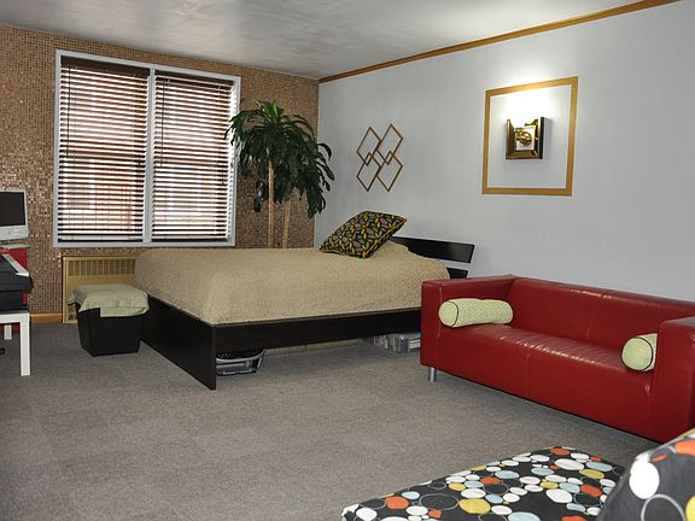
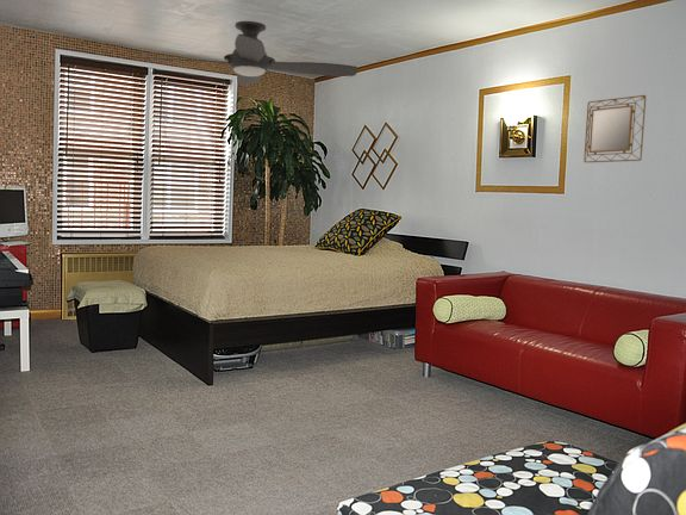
+ electric fan (249, 50)
+ home mirror (612, 130)
